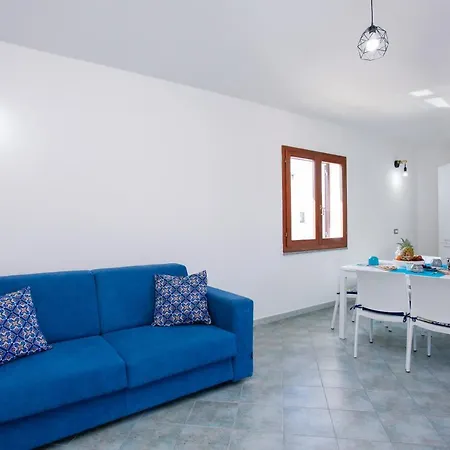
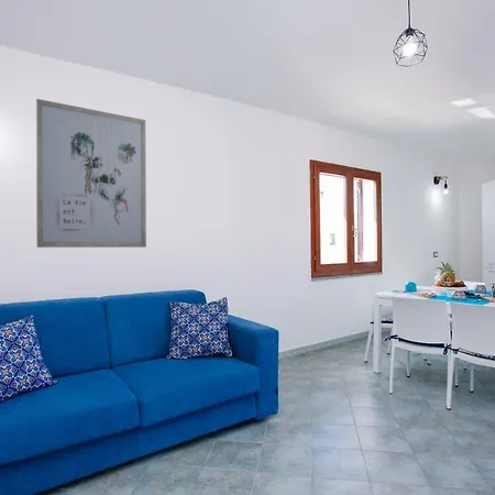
+ wall art (95, 178)
